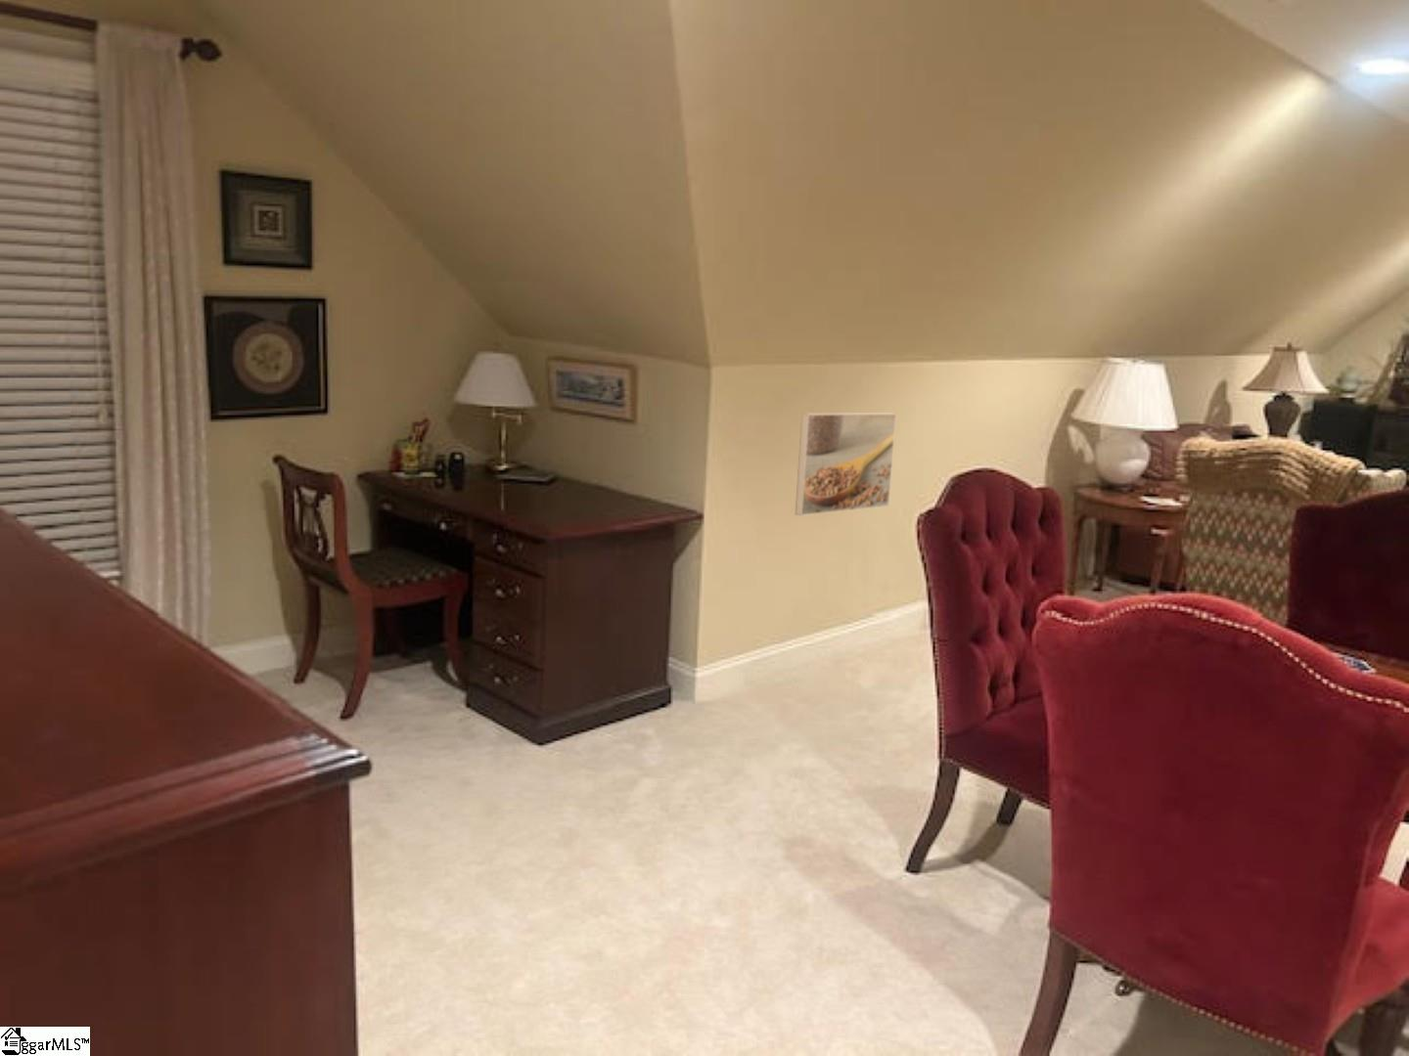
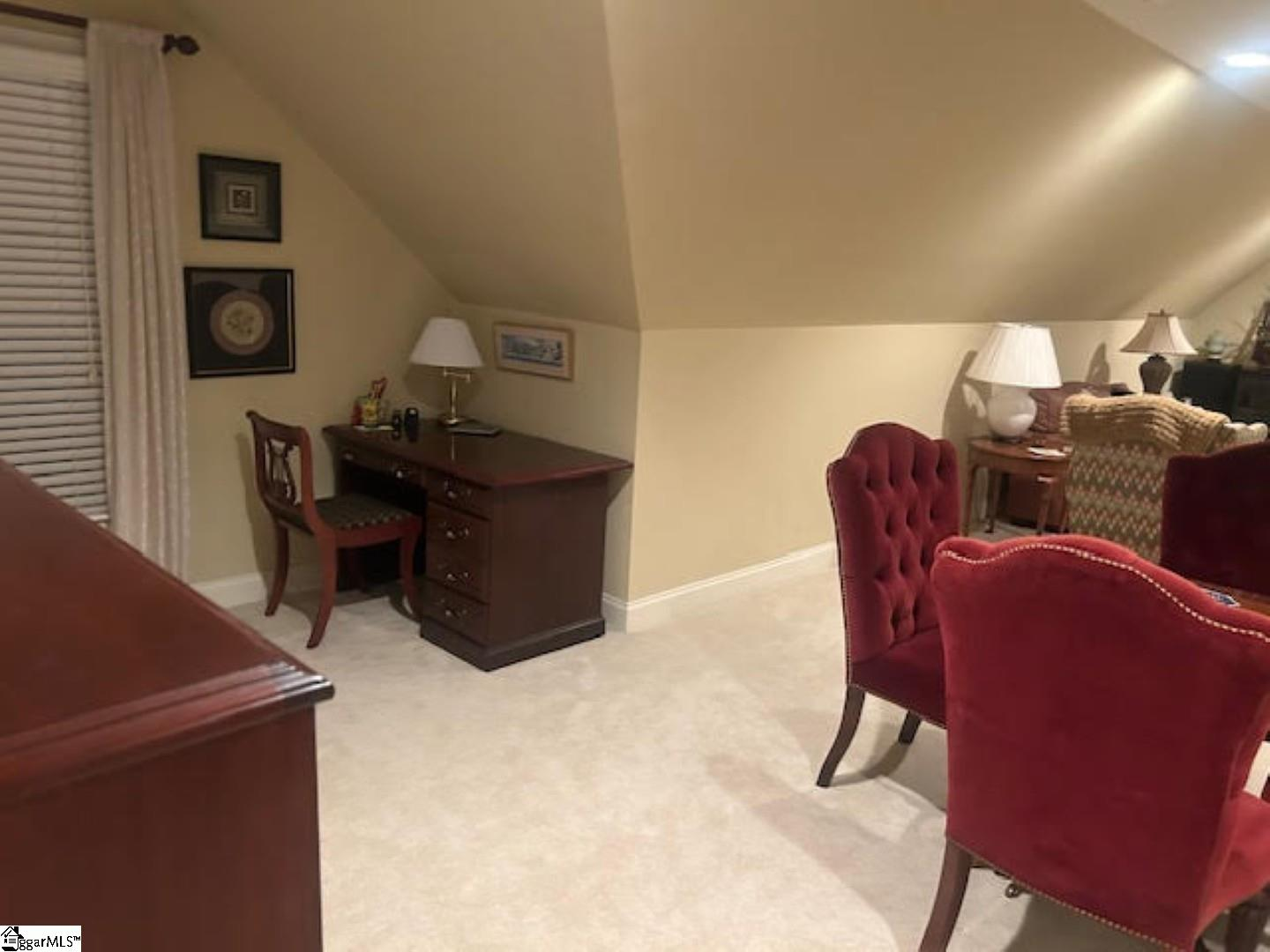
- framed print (848, 461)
